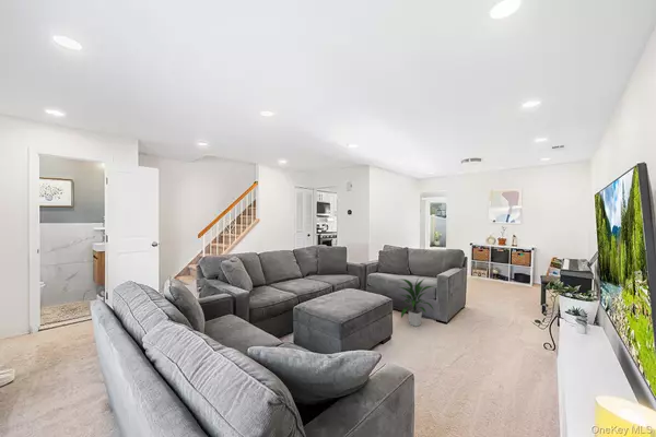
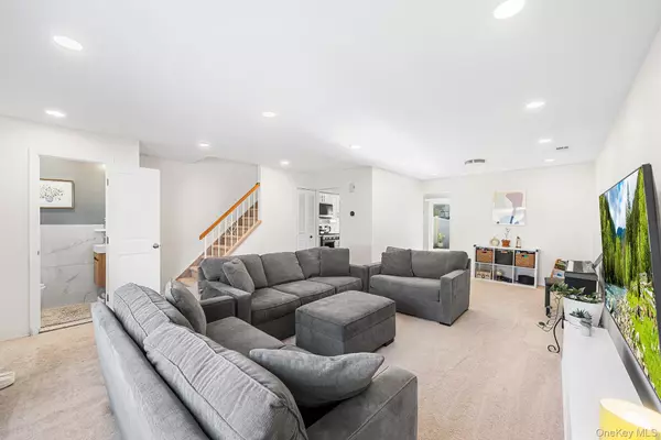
- indoor plant (413, 299)
